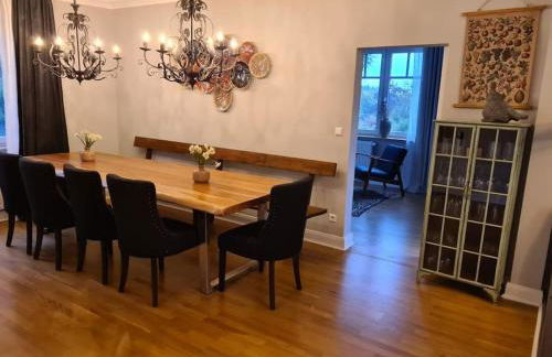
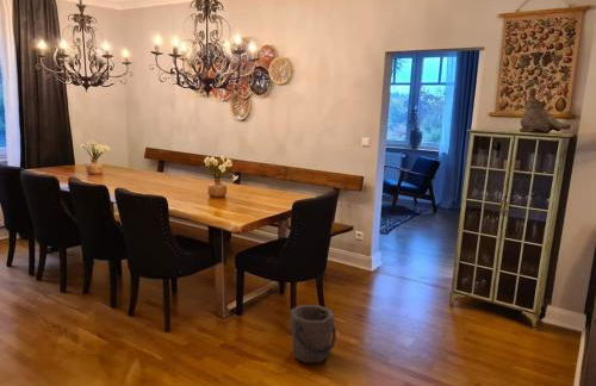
+ bucket (311, 334)
